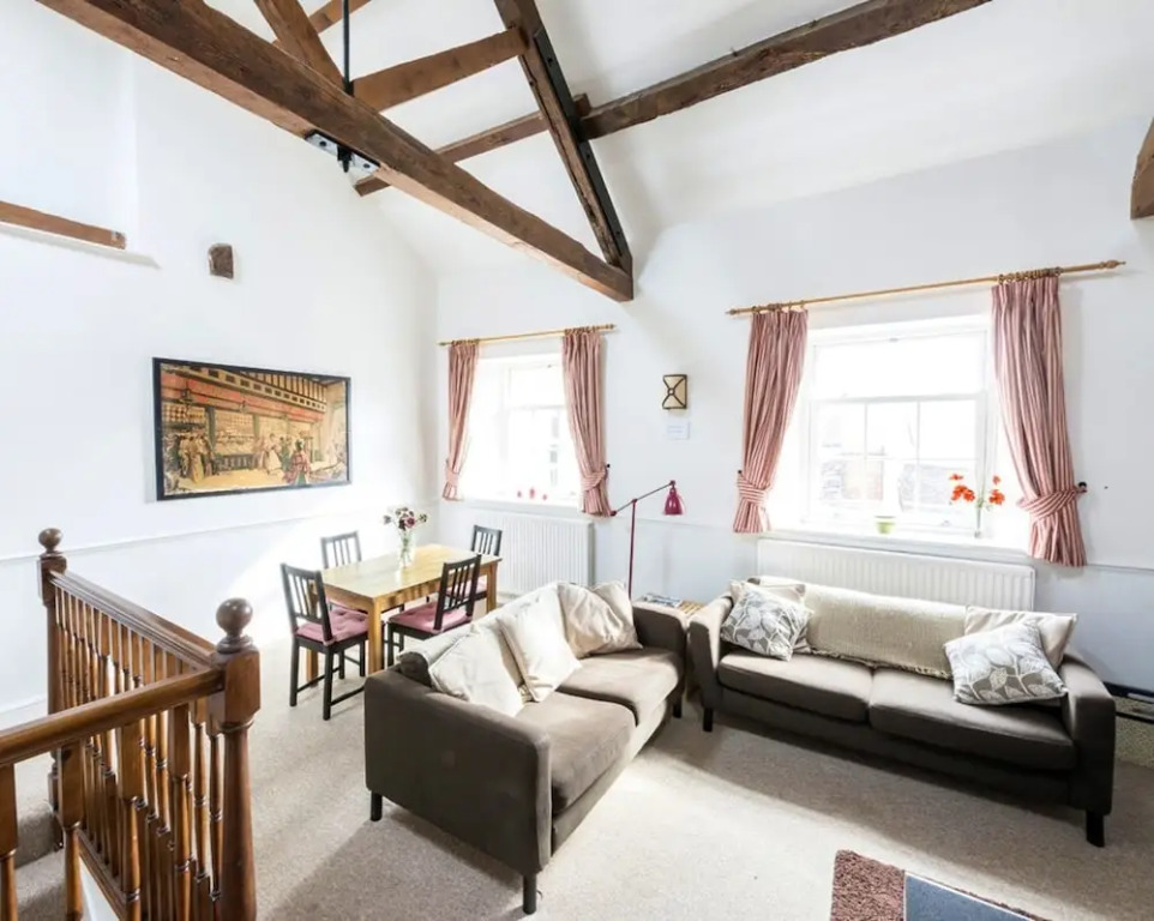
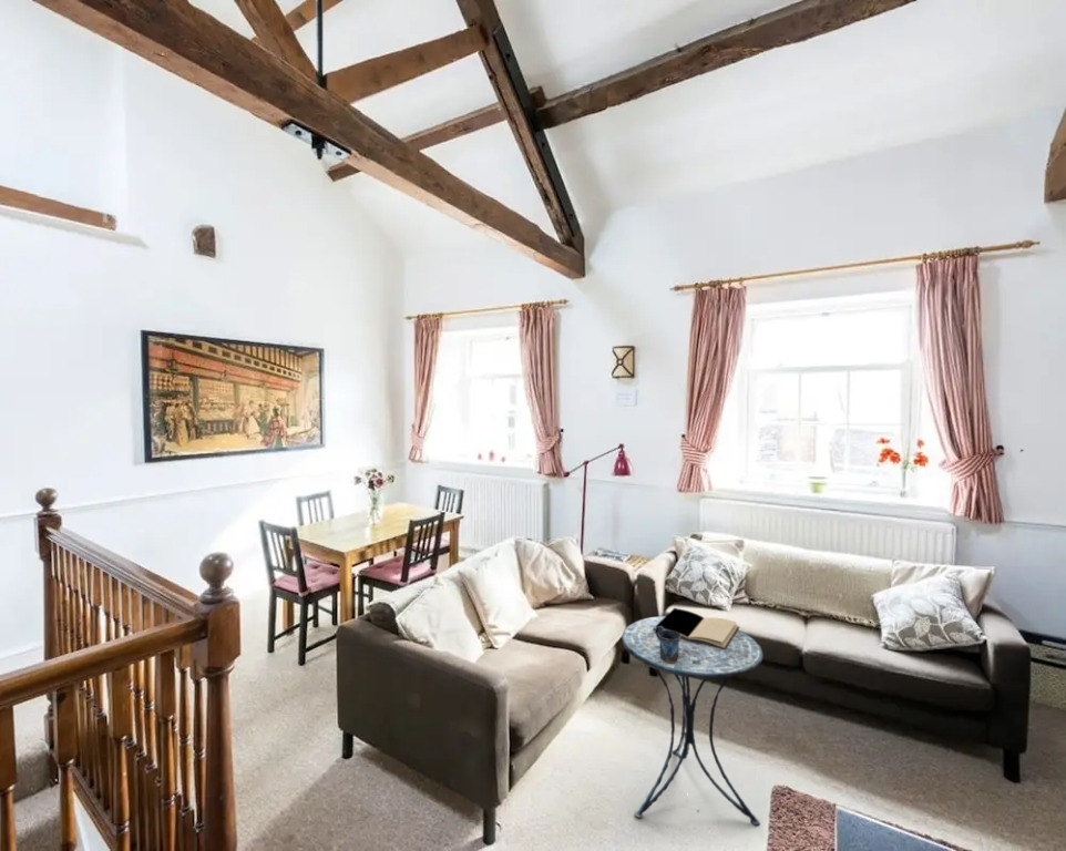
+ book (696, 626)
+ side table (688, 717)
+ mug (668, 643)
